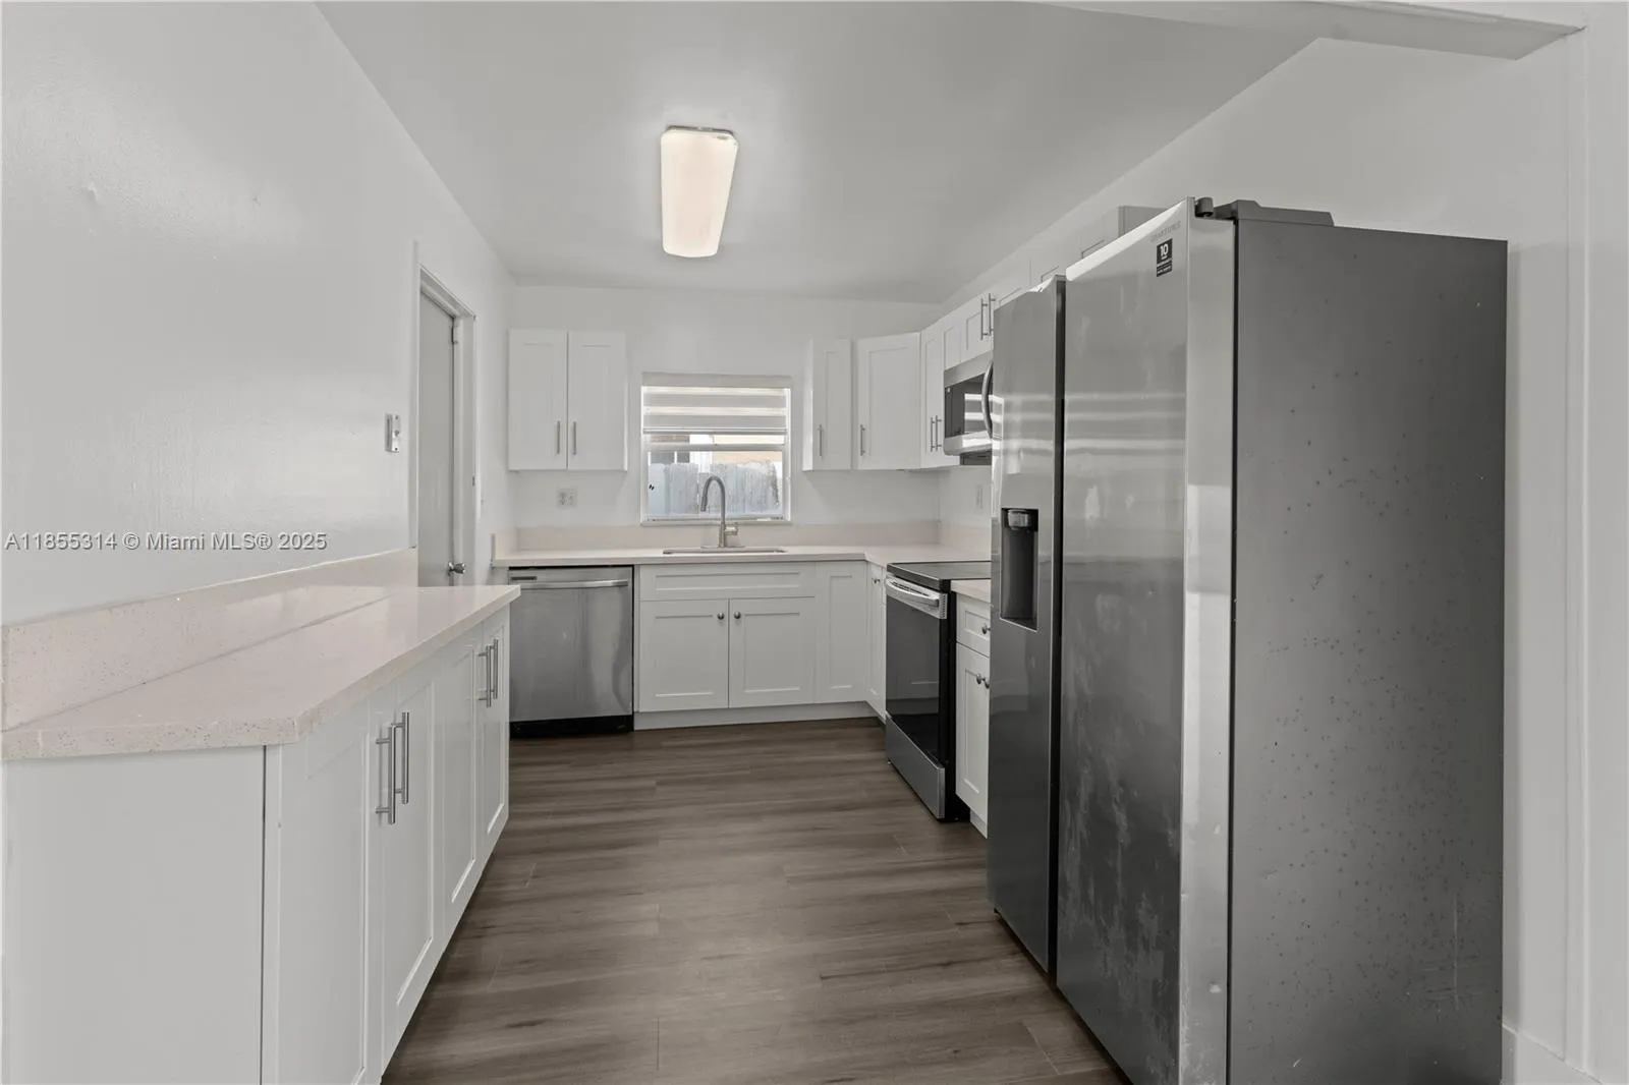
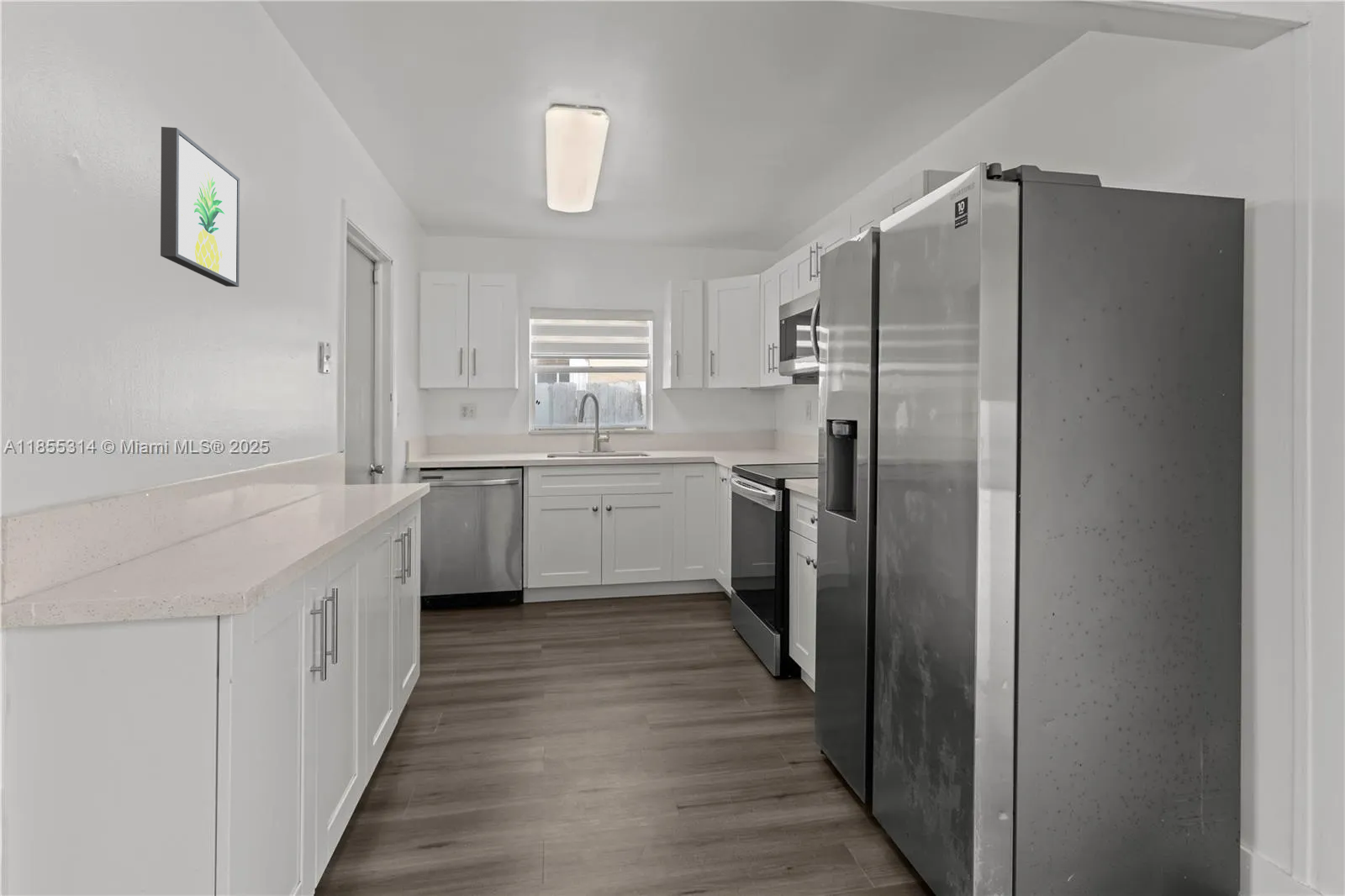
+ wall art (203, 213)
